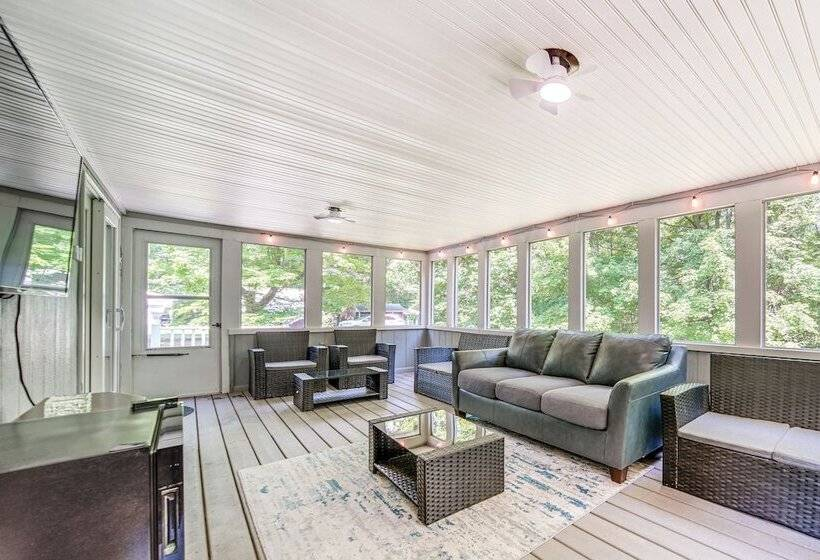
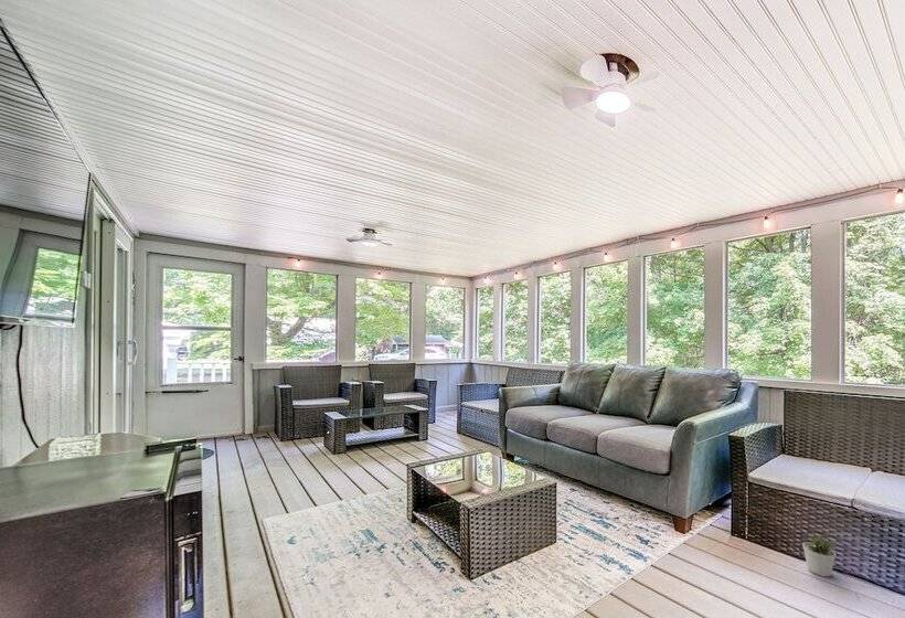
+ potted plant (818, 552)
